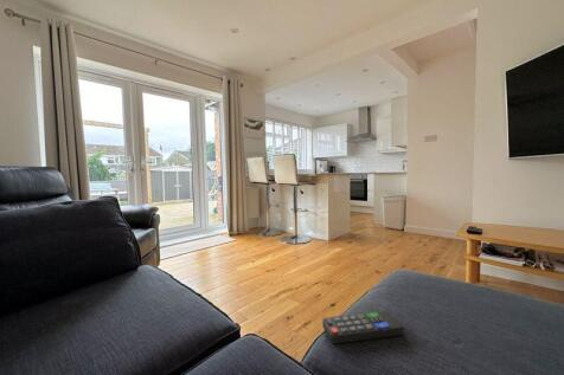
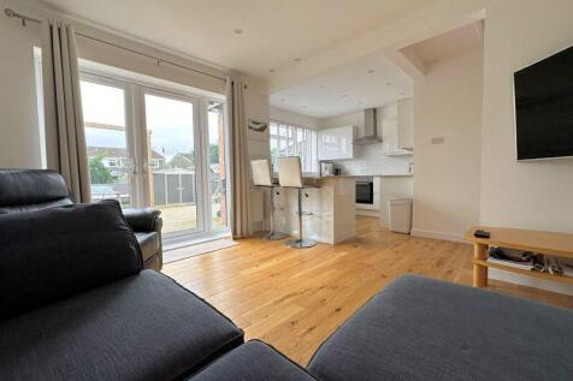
- remote control (361, 325)
